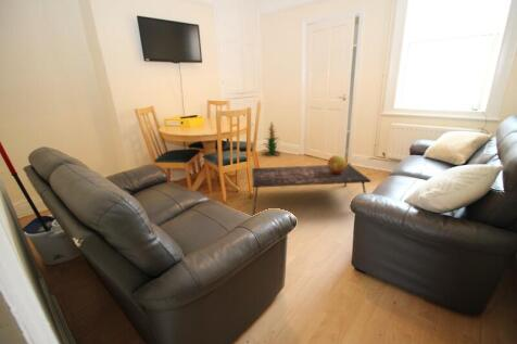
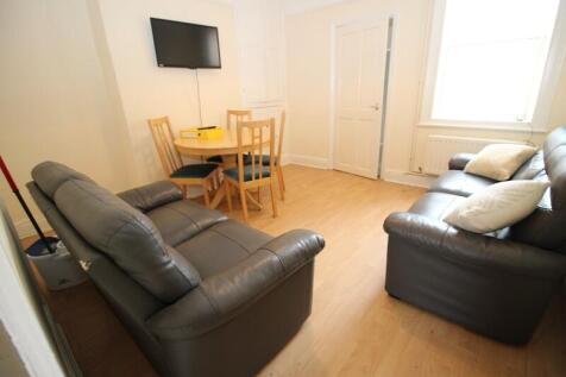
- coffee table (304, 184)
- decorative sphere (337, 164)
- indoor plant (272, 138)
